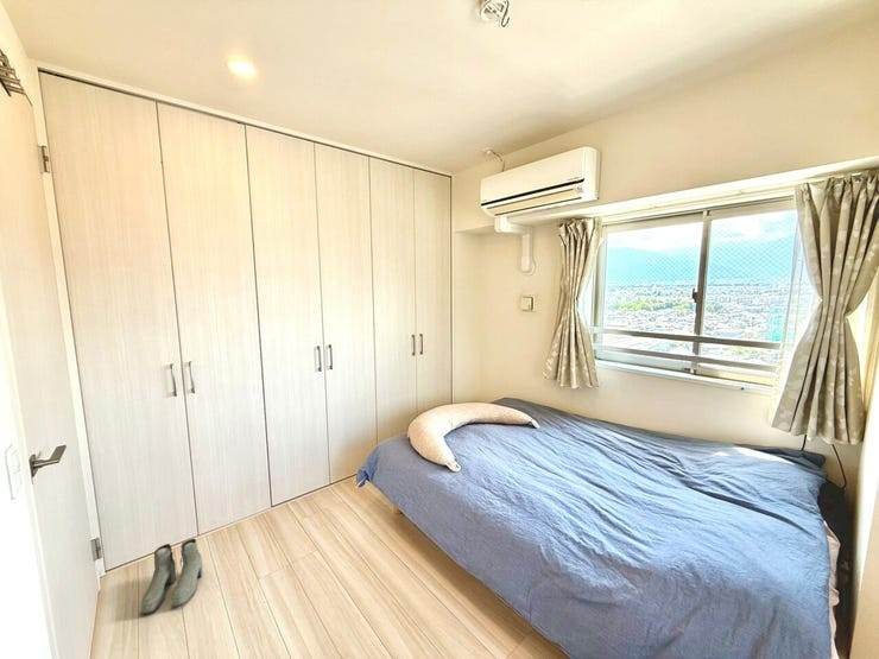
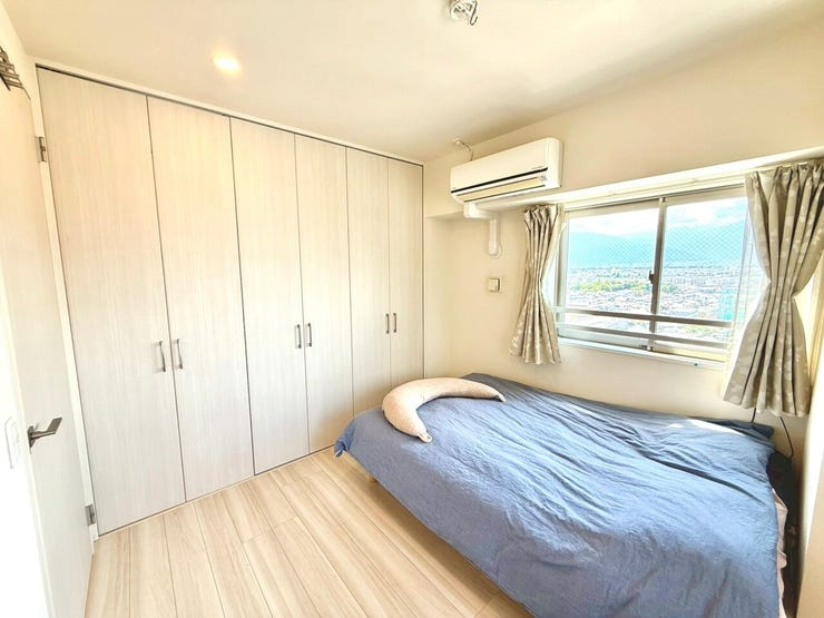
- boots (173, 571)
